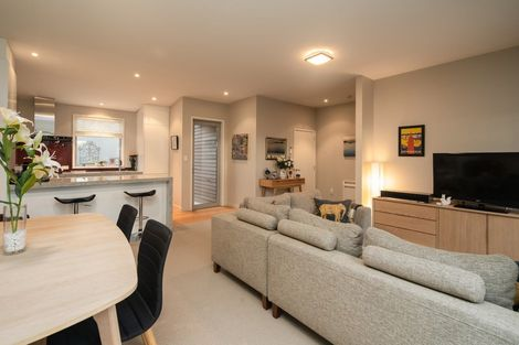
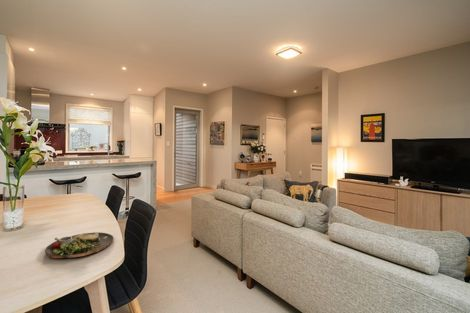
+ dinner plate (81, 239)
